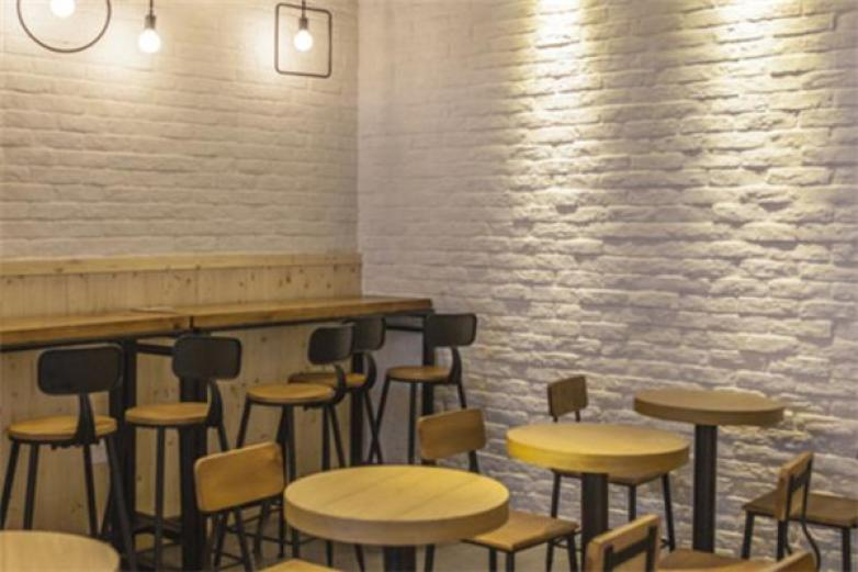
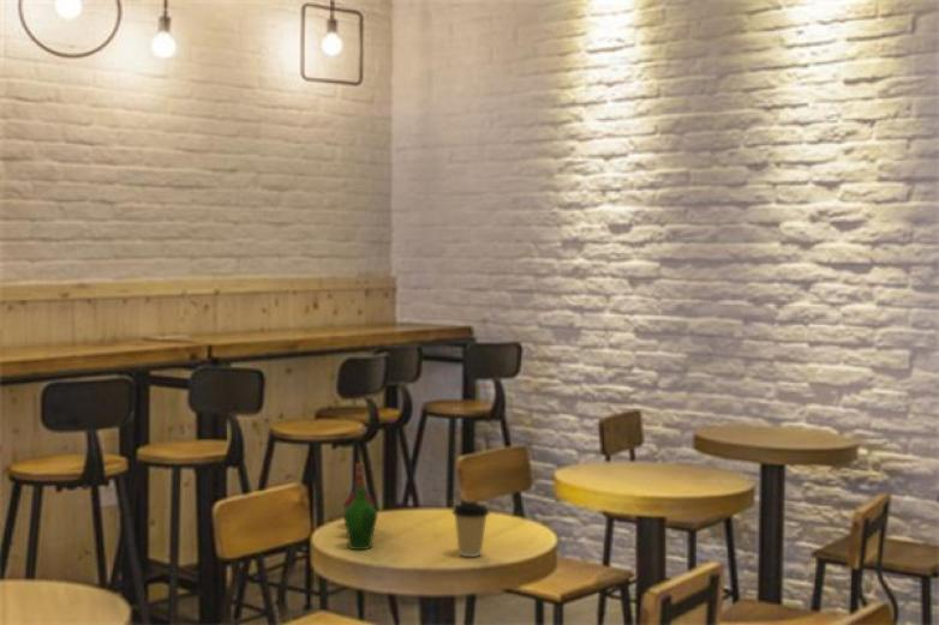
+ coffee cup (470, 529)
+ bottle (359, 504)
